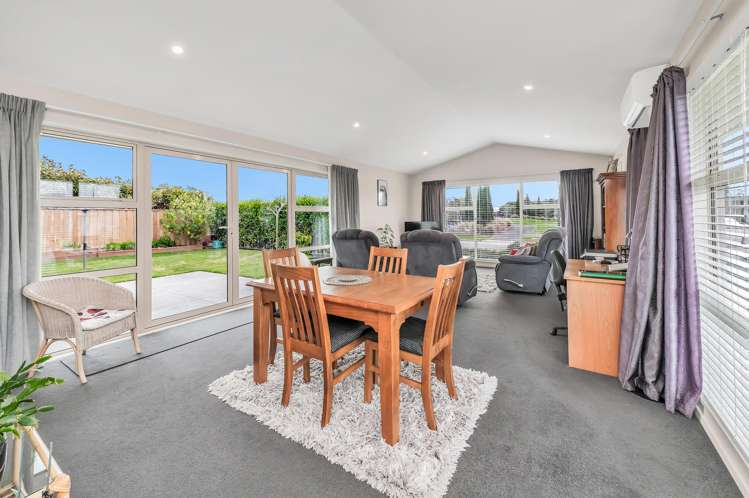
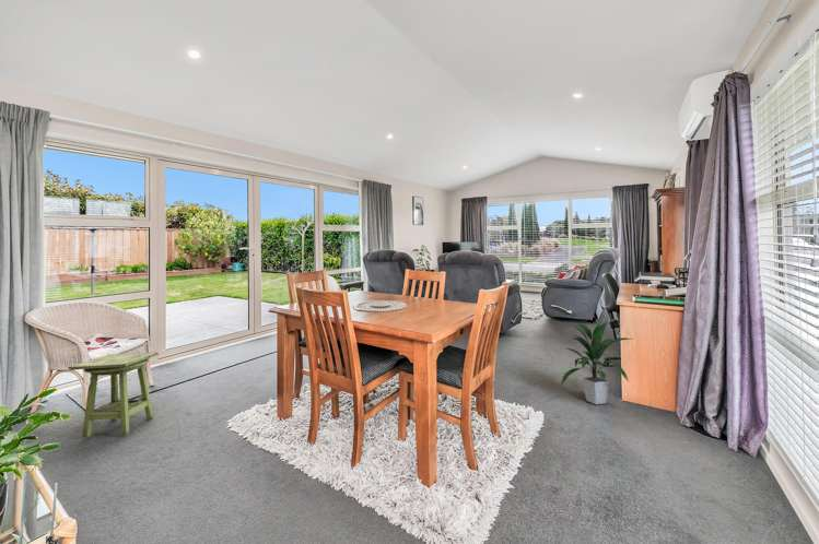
+ side table (117, 392)
+ indoor plant (590, 359)
